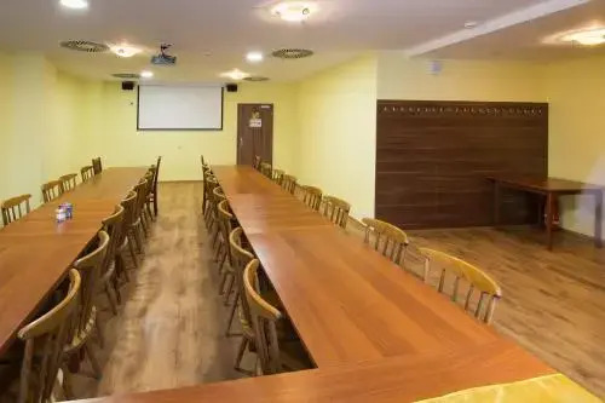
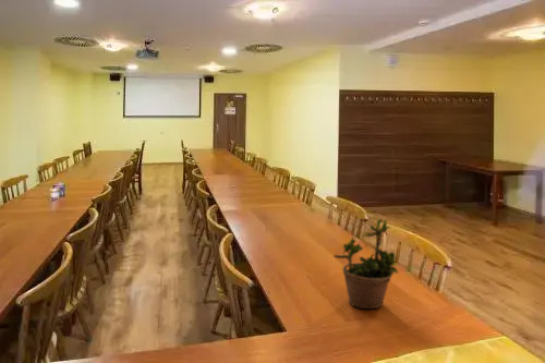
+ potted plant (368, 258)
